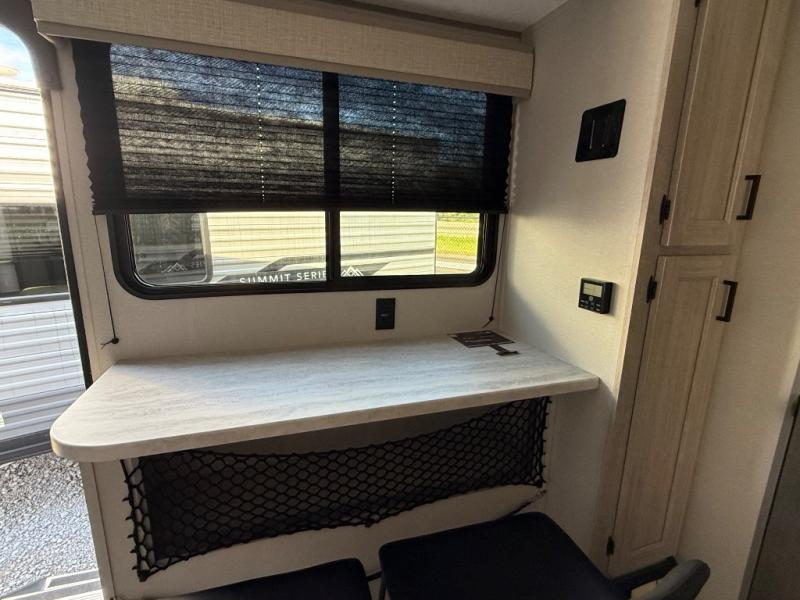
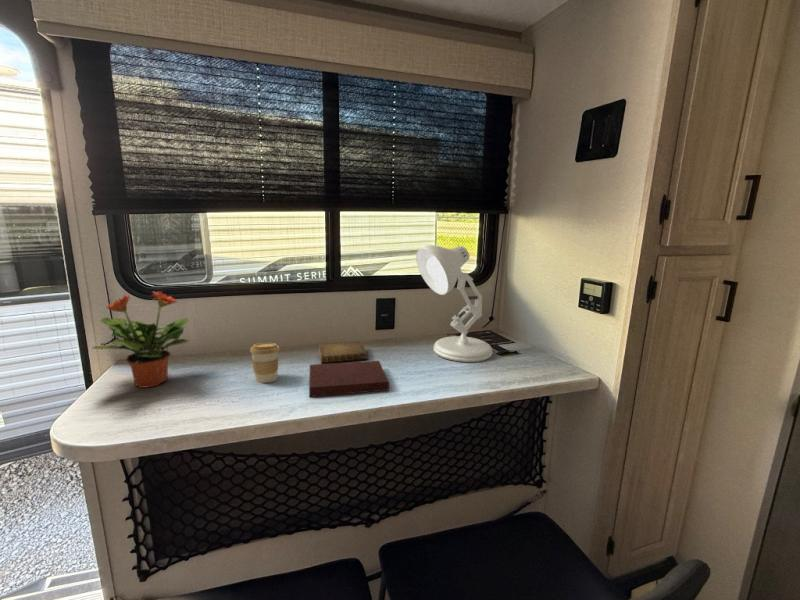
+ desk lamp (463, 297)
+ coffee cup (265, 361)
+ notebook (347, 377)
+ potted plant (146, 337)
+ book (342, 352)
